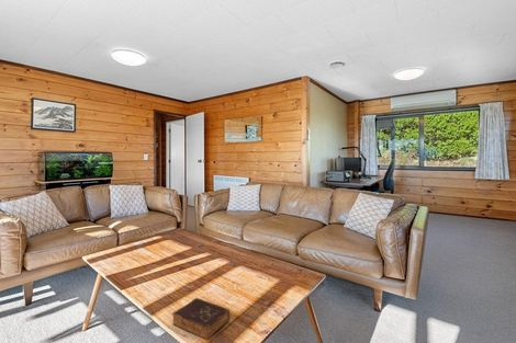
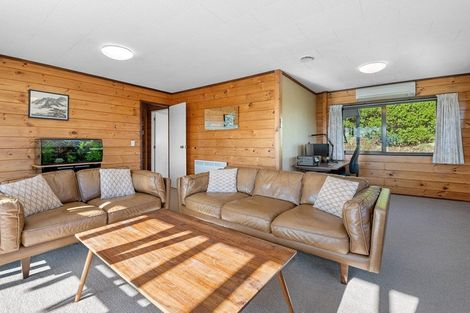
- book (201, 317)
